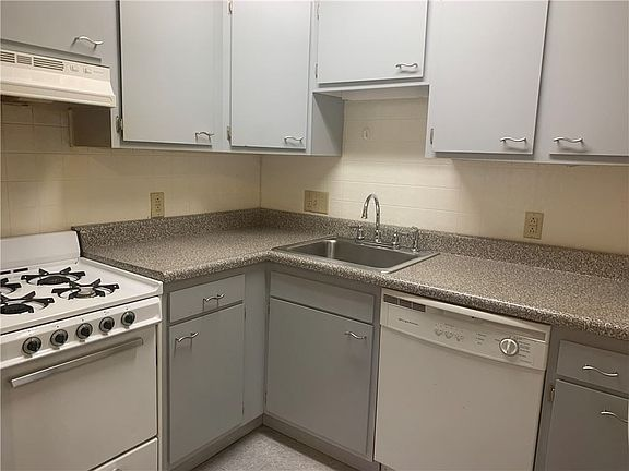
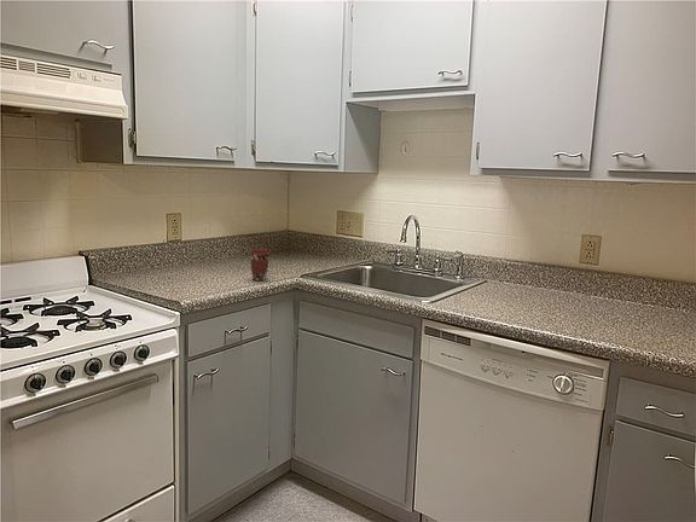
+ coffee cup (259, 263)
